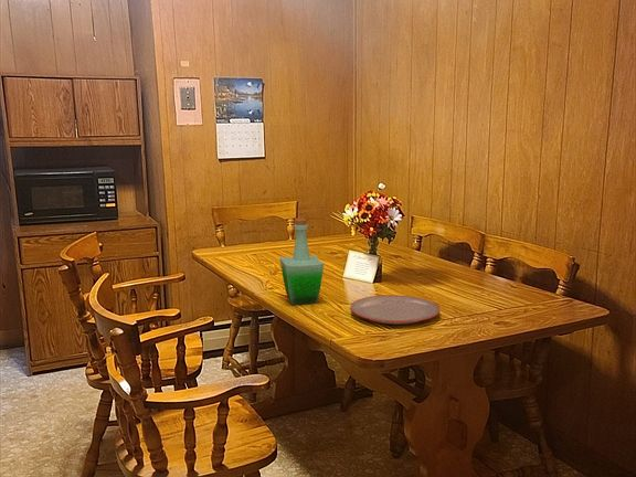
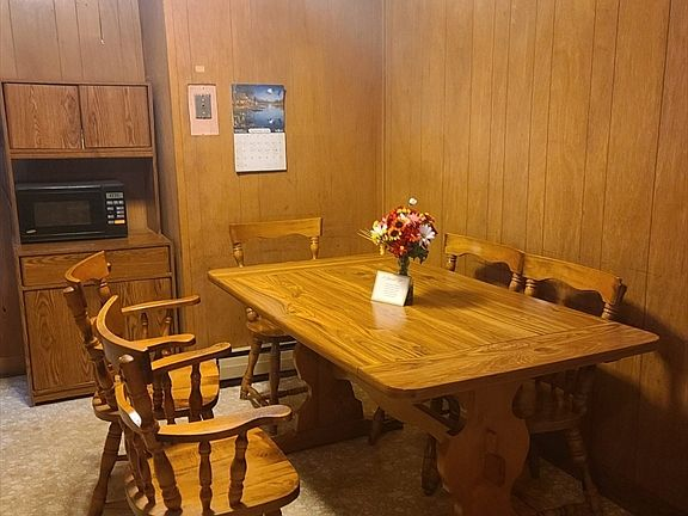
- bottle (300, 259)
- plate (394, 310)
